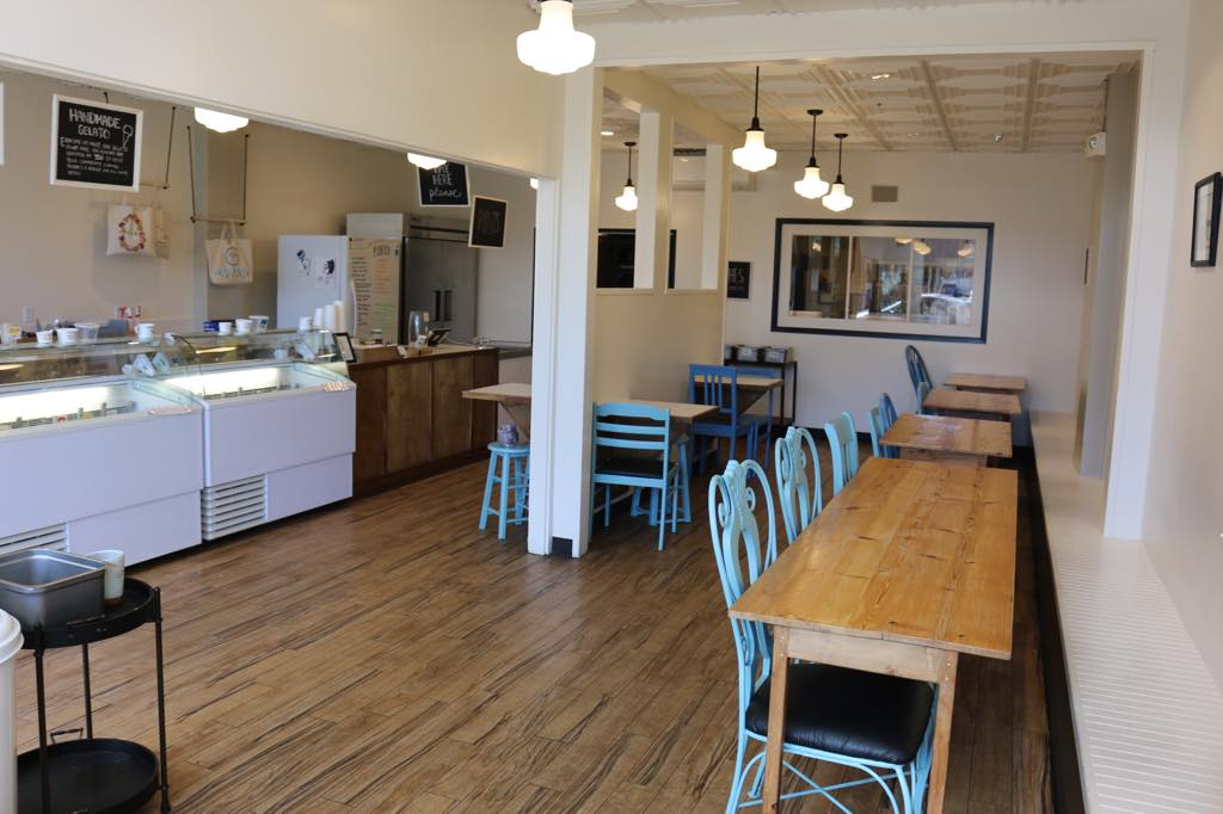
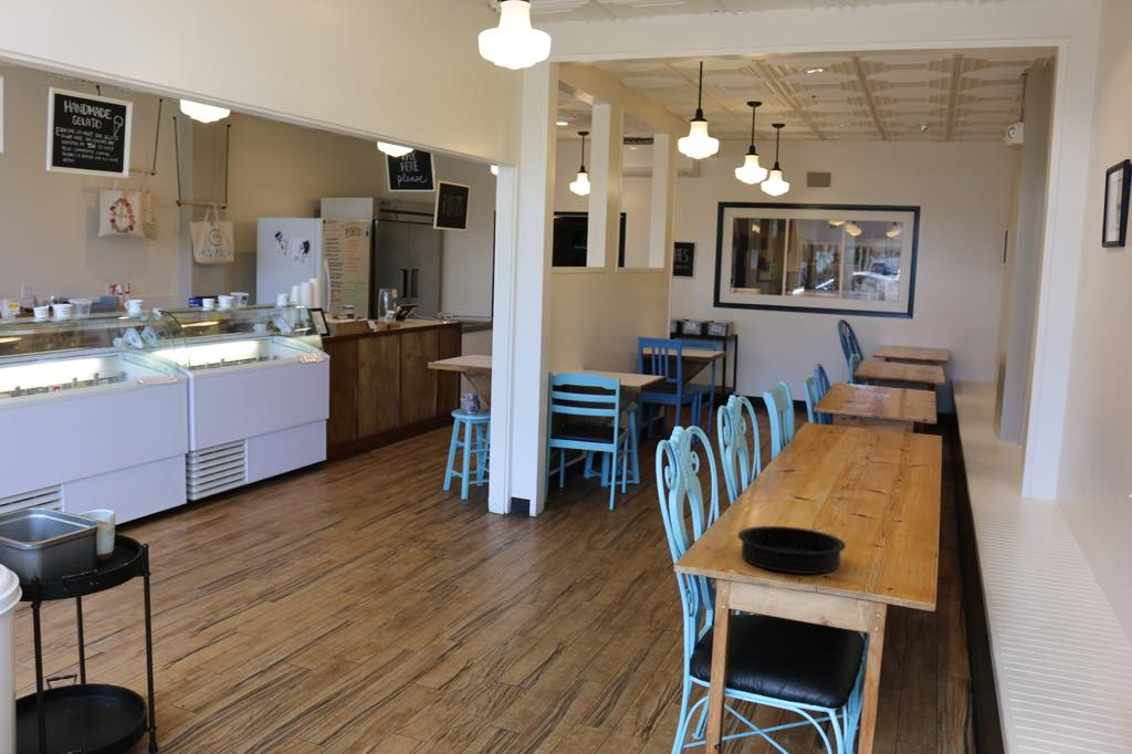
+ baking pan (790, 548)
